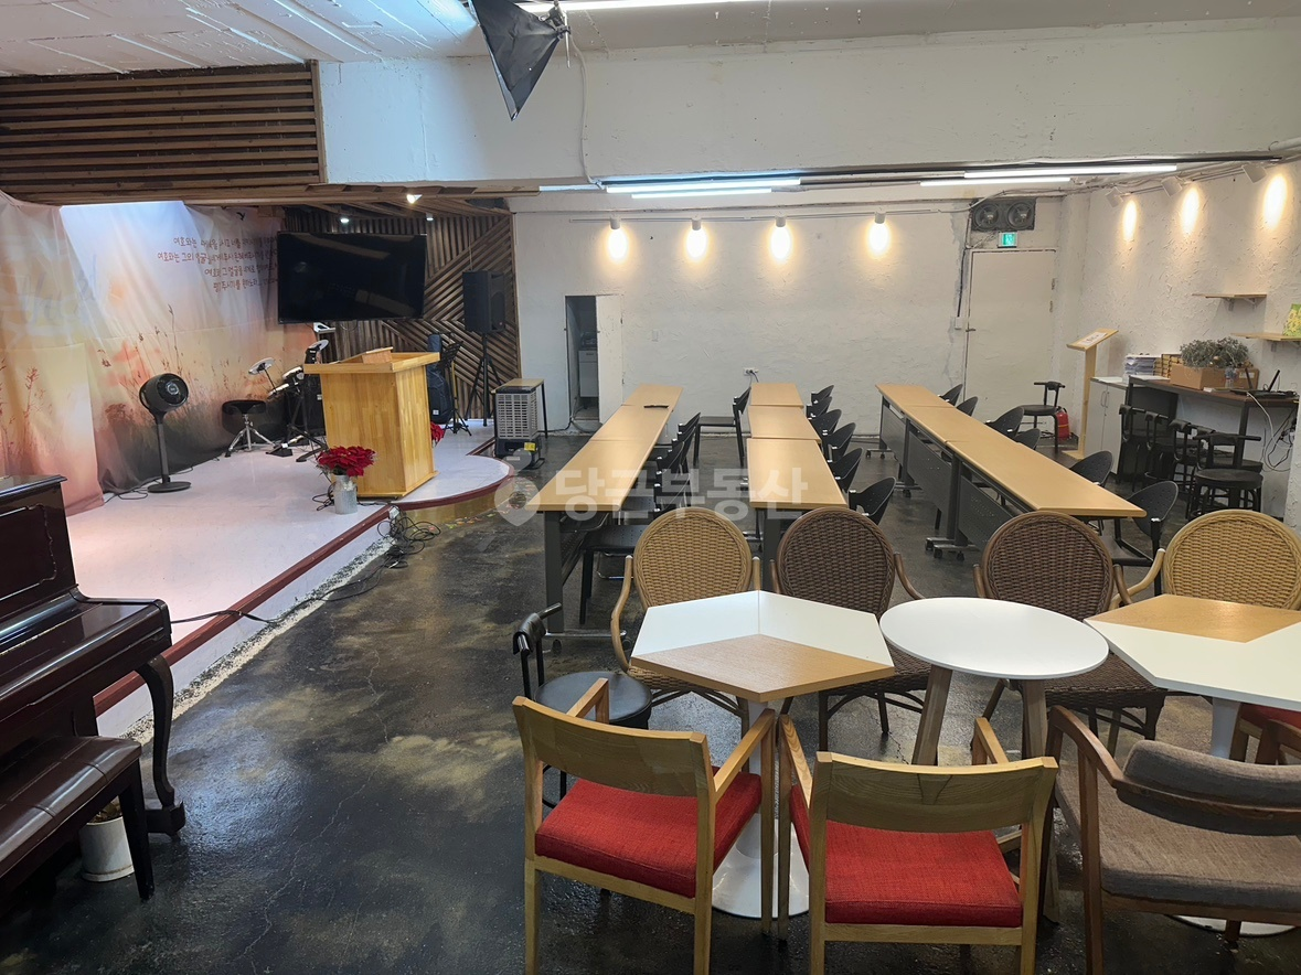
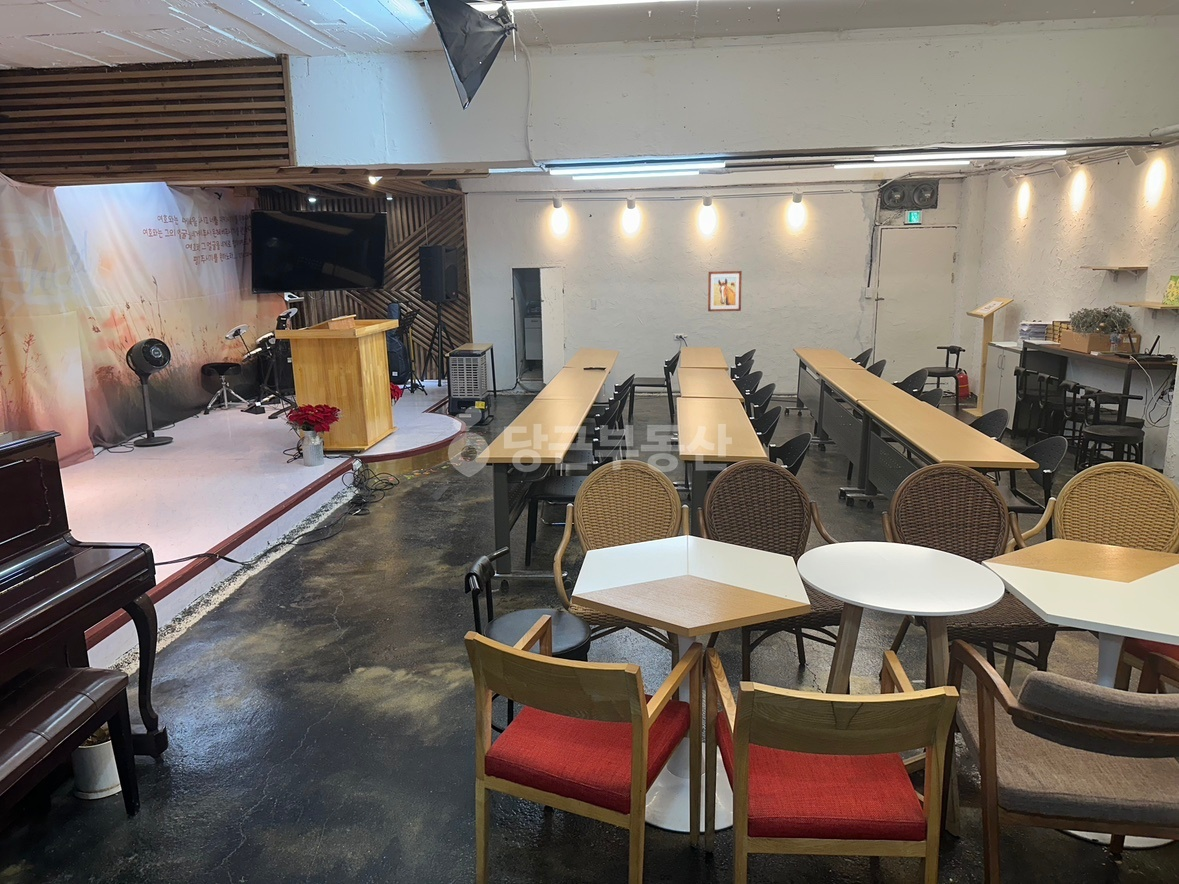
+ wall art (724, 291)
